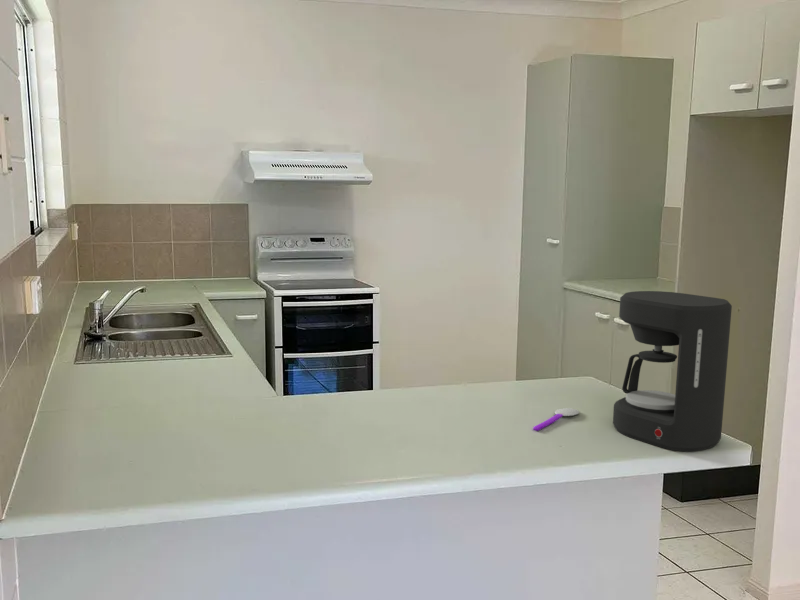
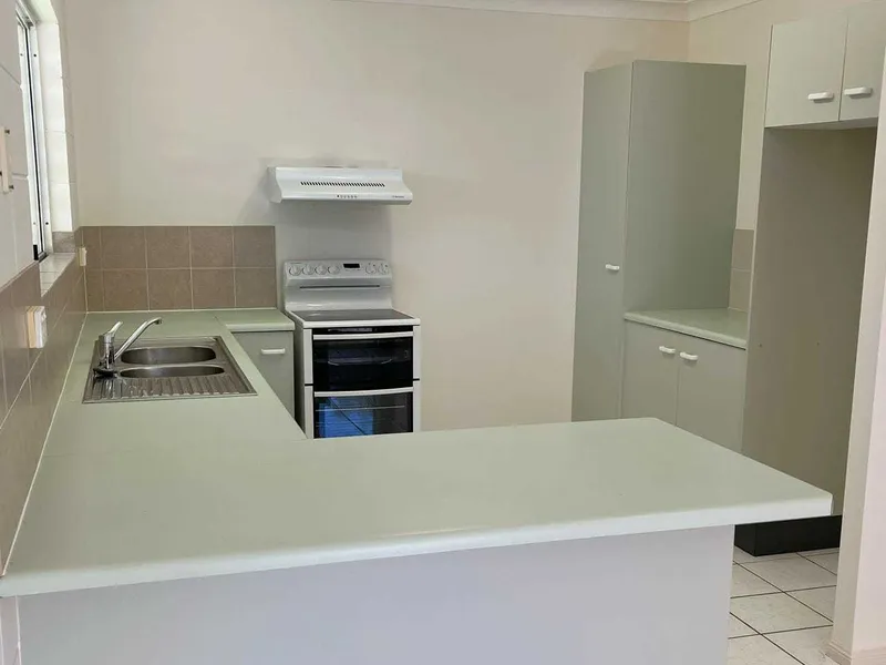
- spoon (555, 417)
- coffee maker (668, 362)
